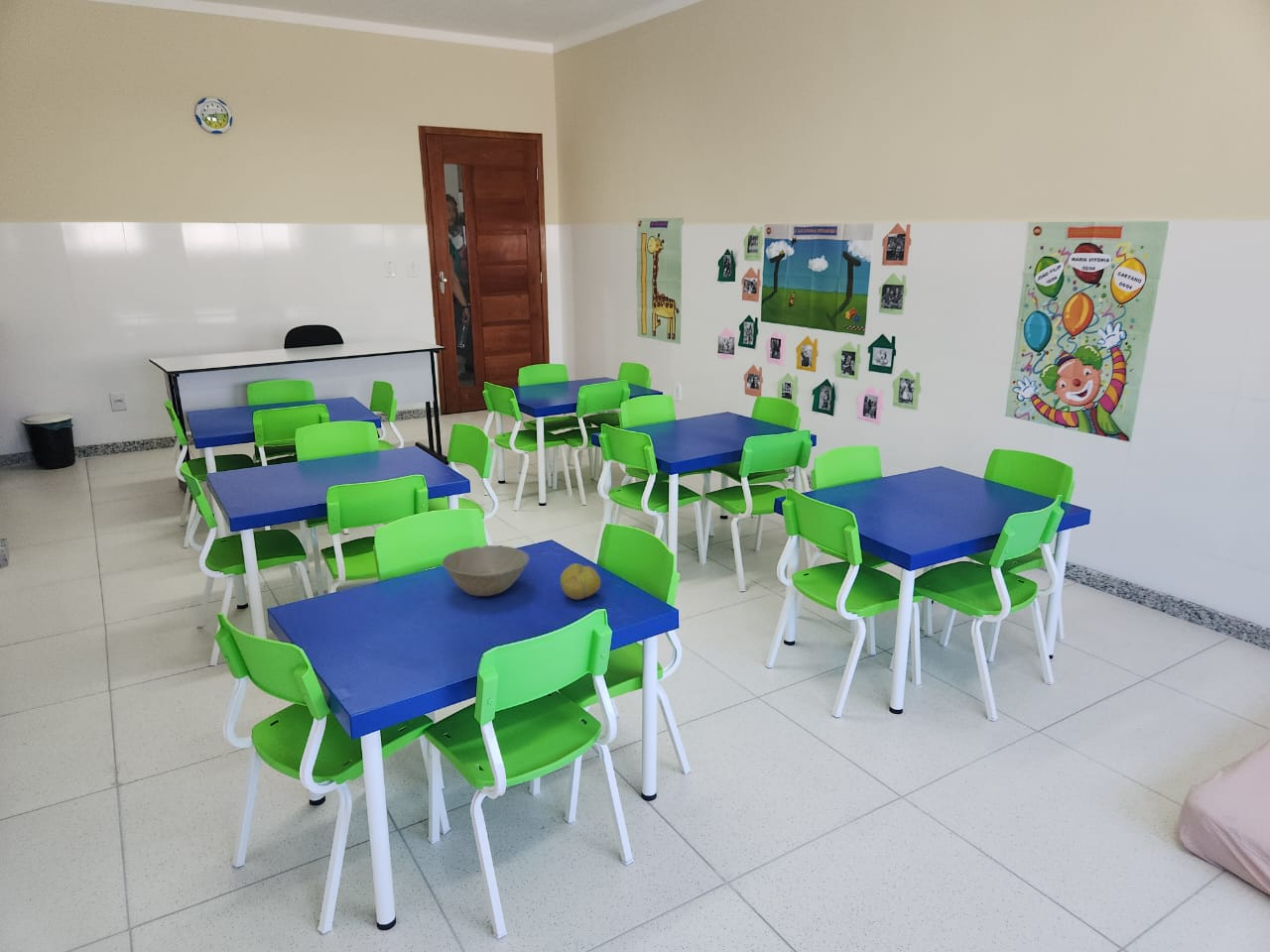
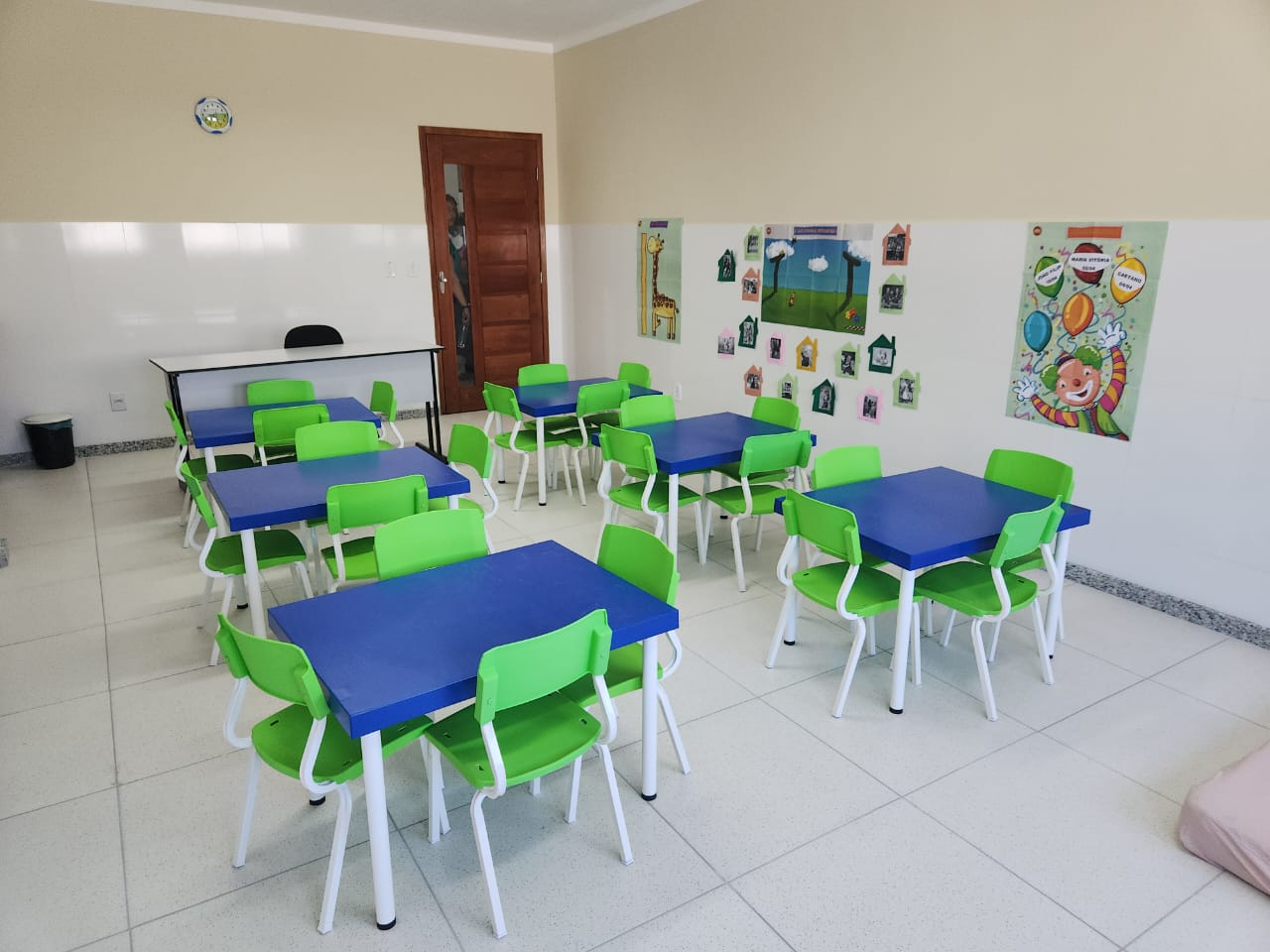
- fruit (579, 581)
- bowl (486, 575)
